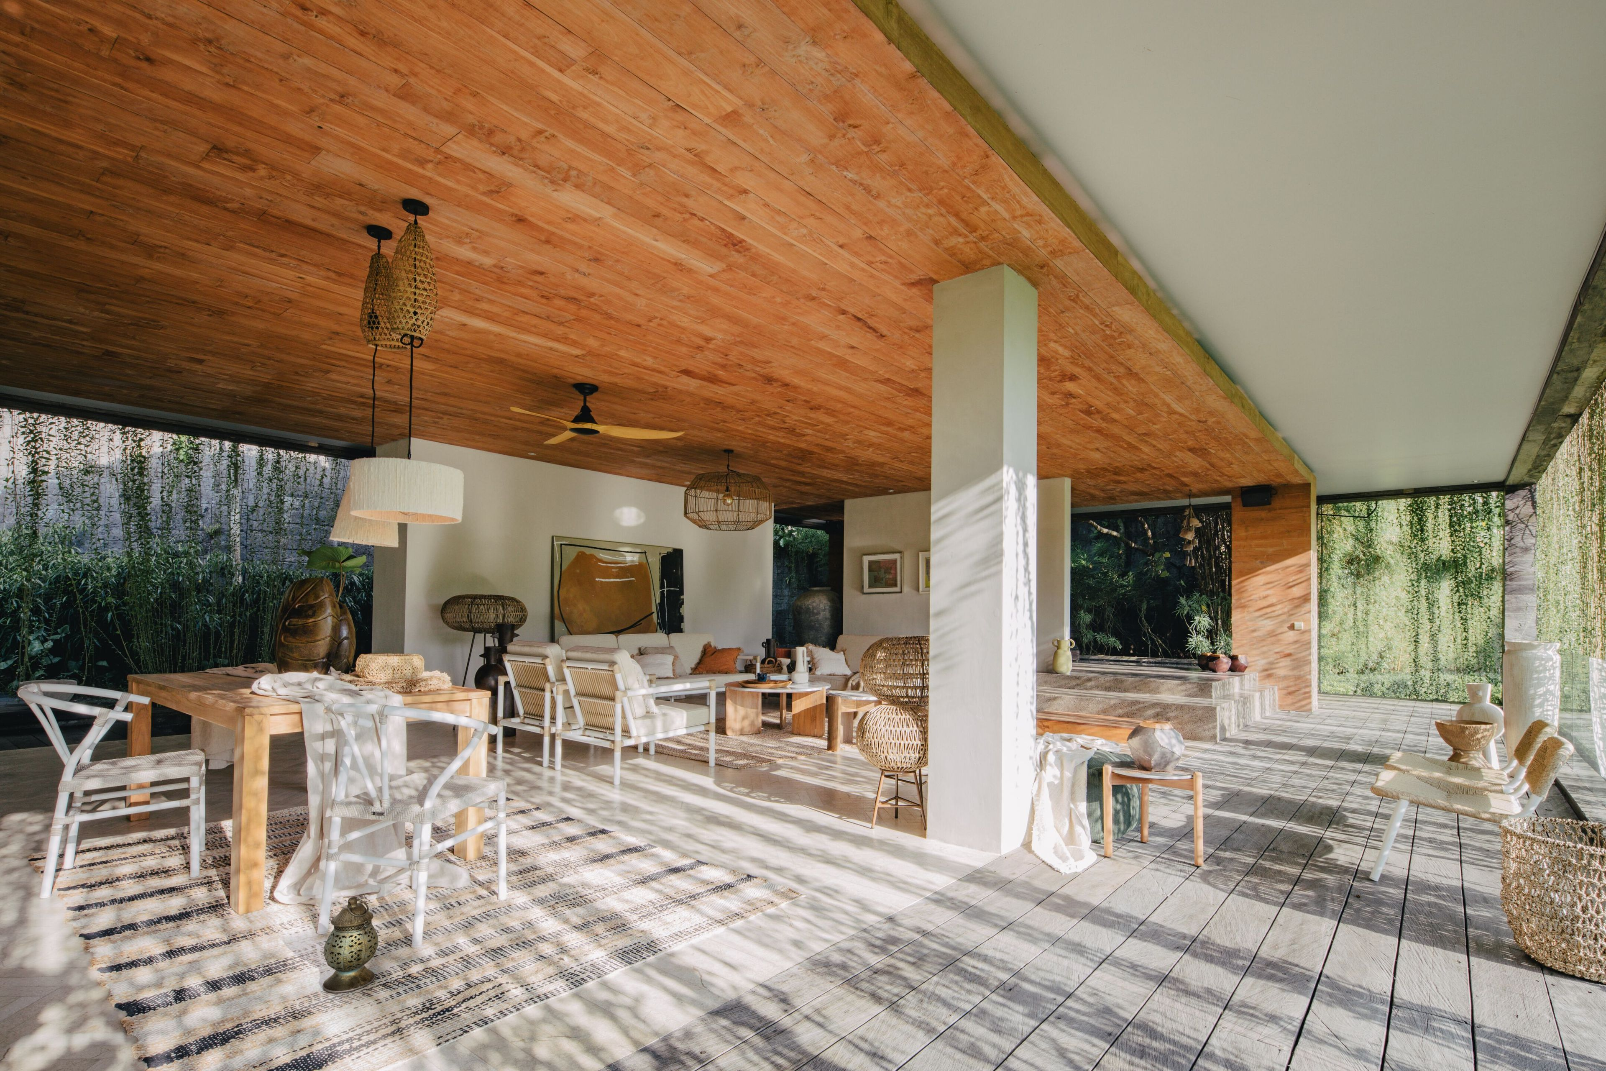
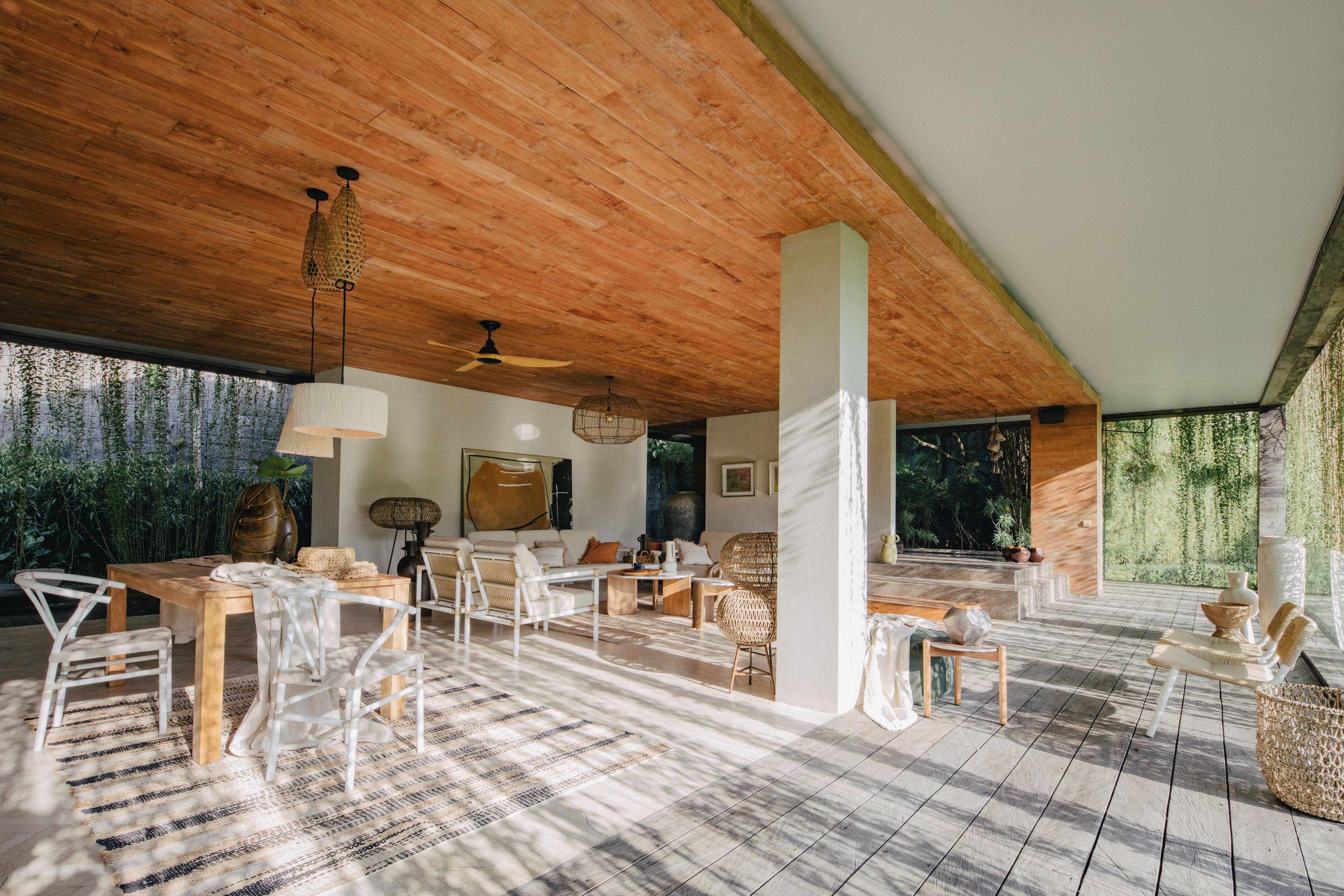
- lantern (351, 940)
